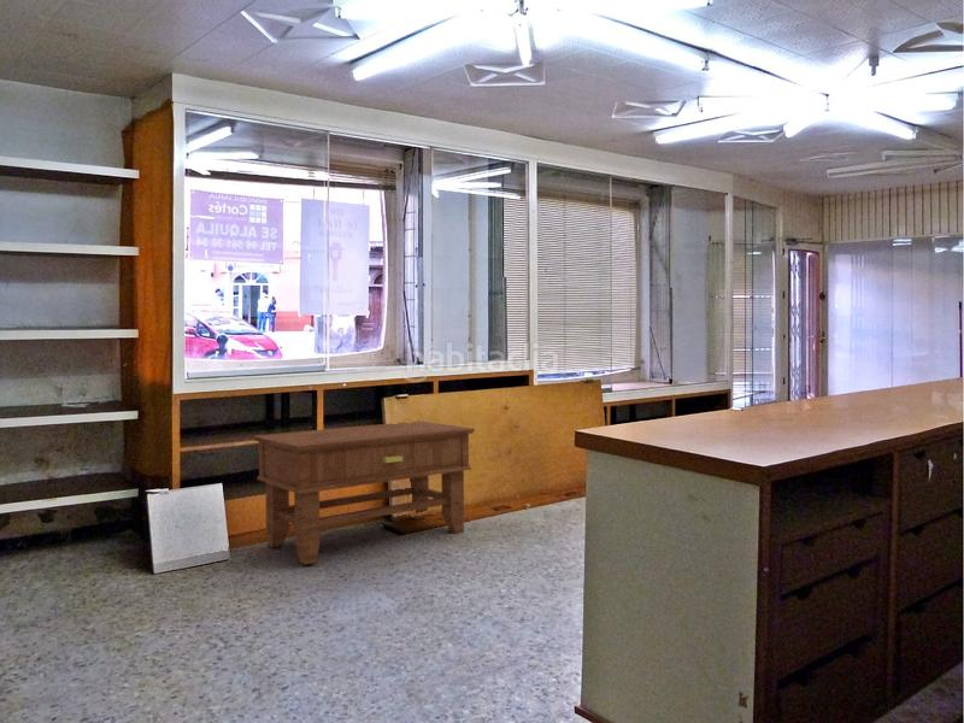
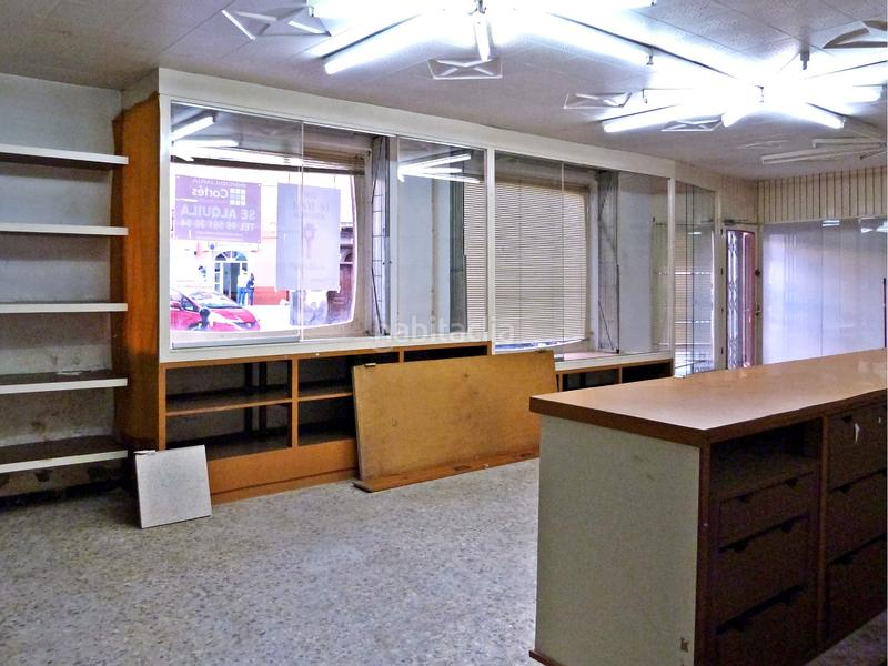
- side table (368, 483)
